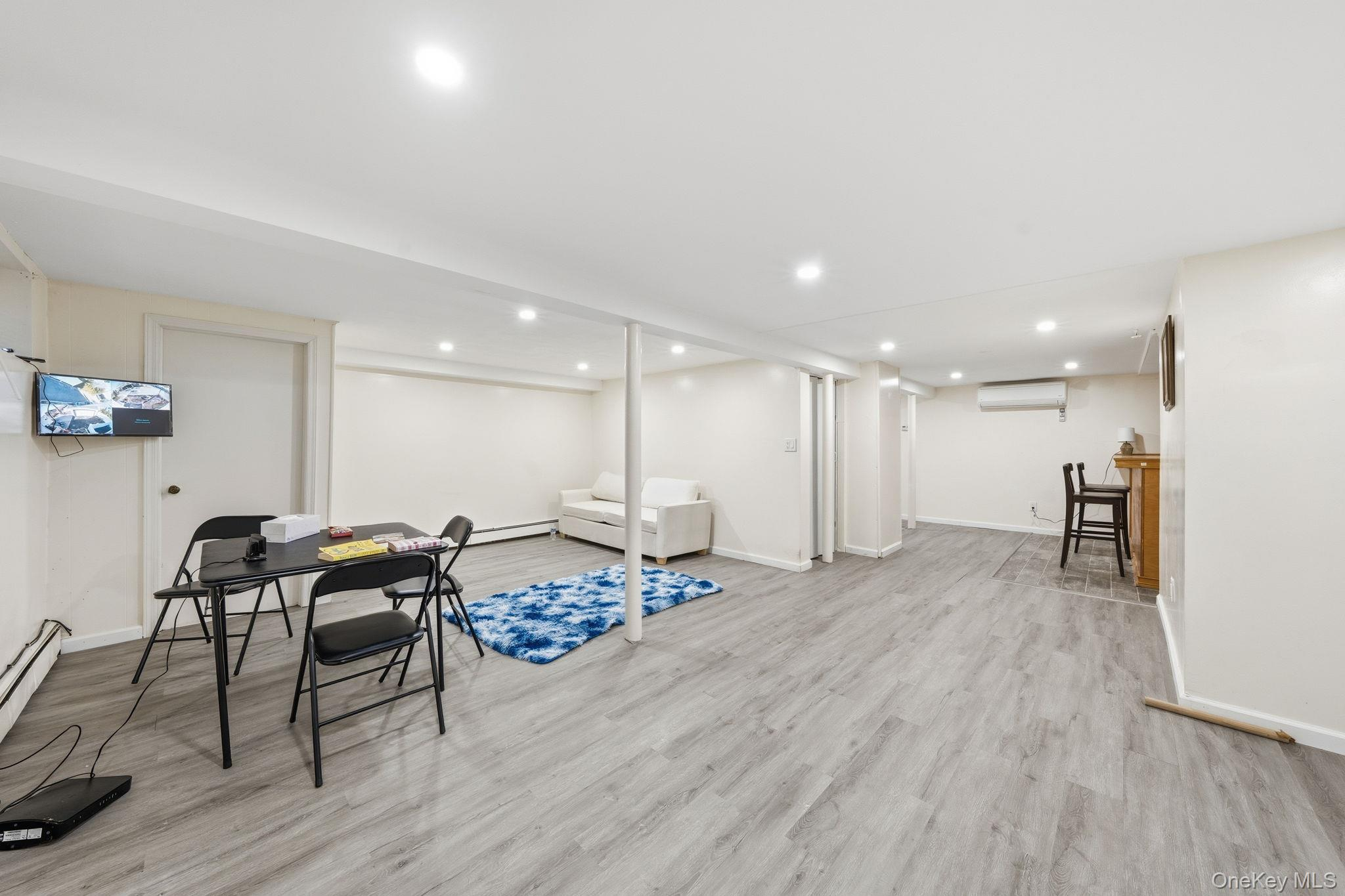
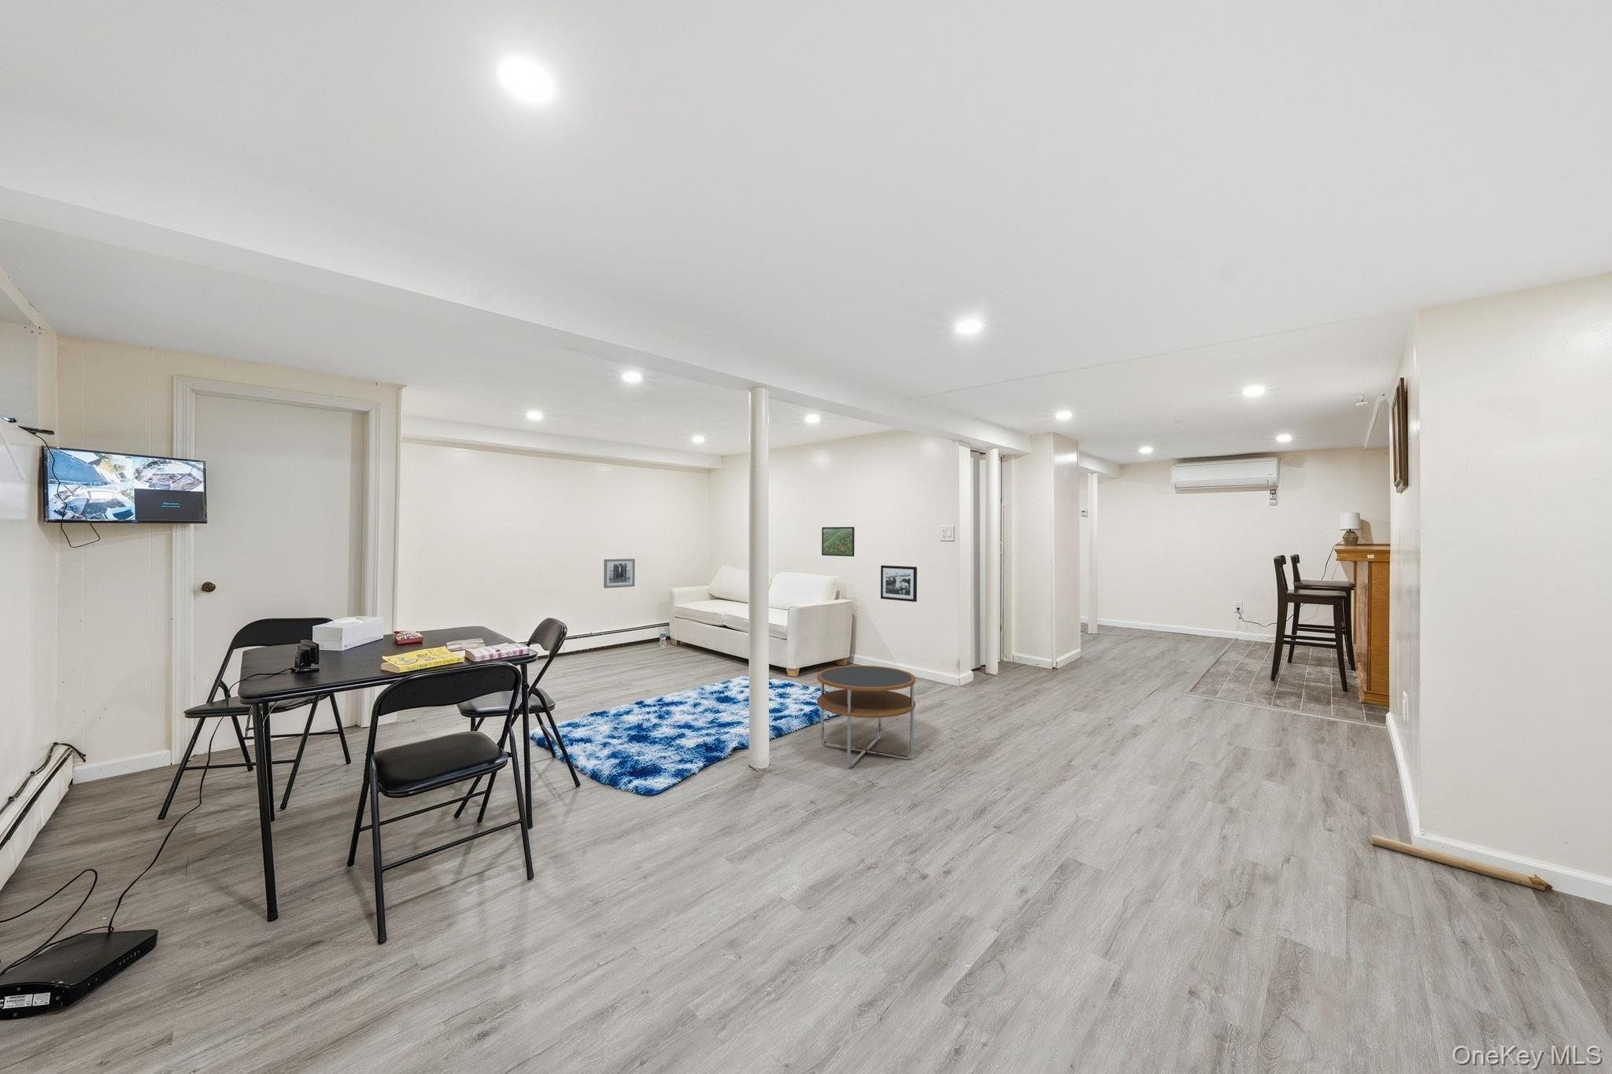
+ picture frame (898, 583)
+ side table (865, 713)
+ wall art (620, 573)
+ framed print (838, 542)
